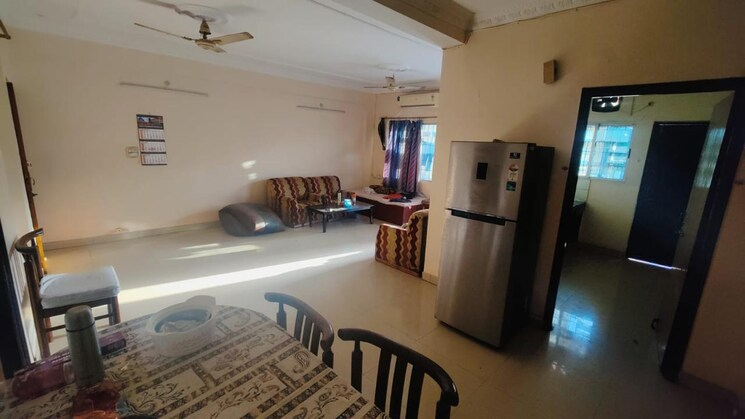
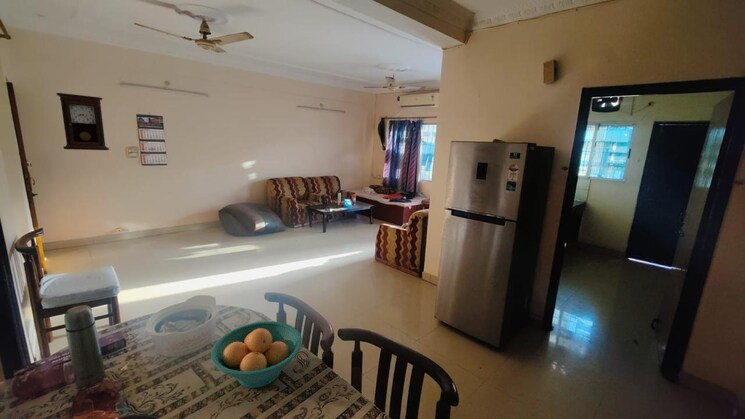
+ fruit bowl (258, 352)
+ pendulum clock (83, 123)
